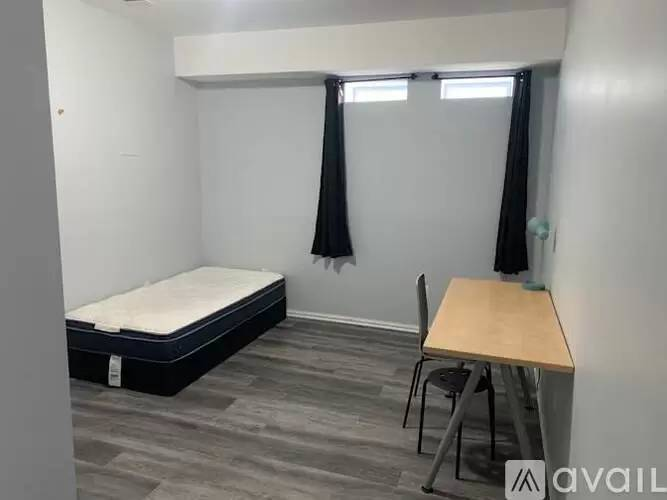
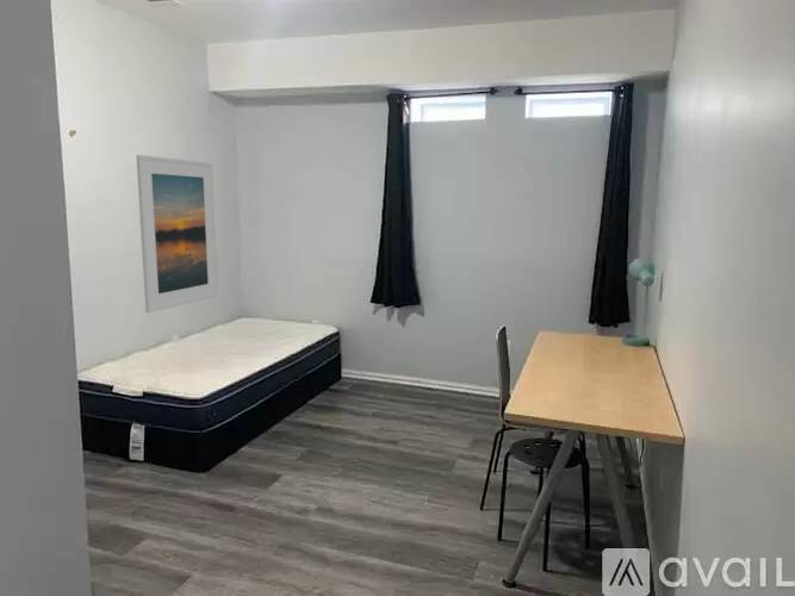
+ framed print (181, 232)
